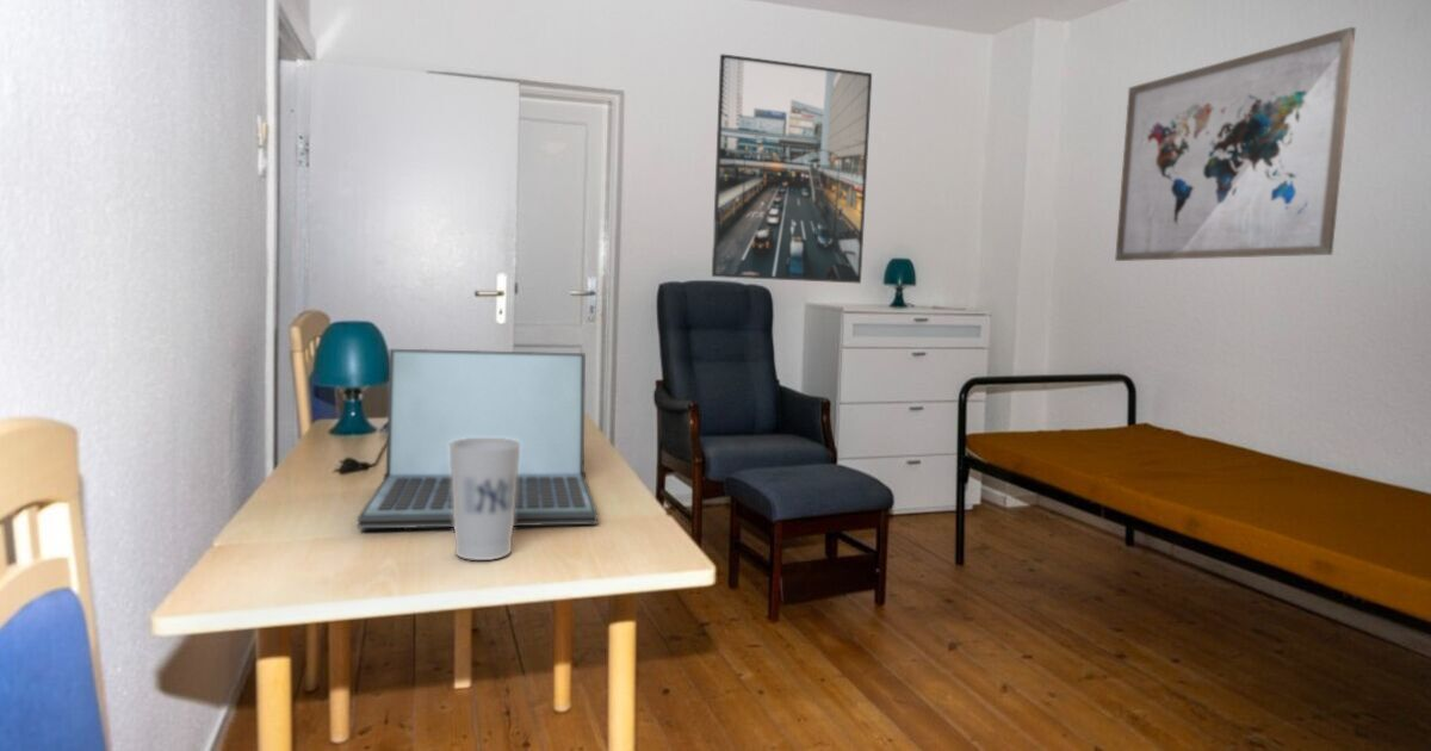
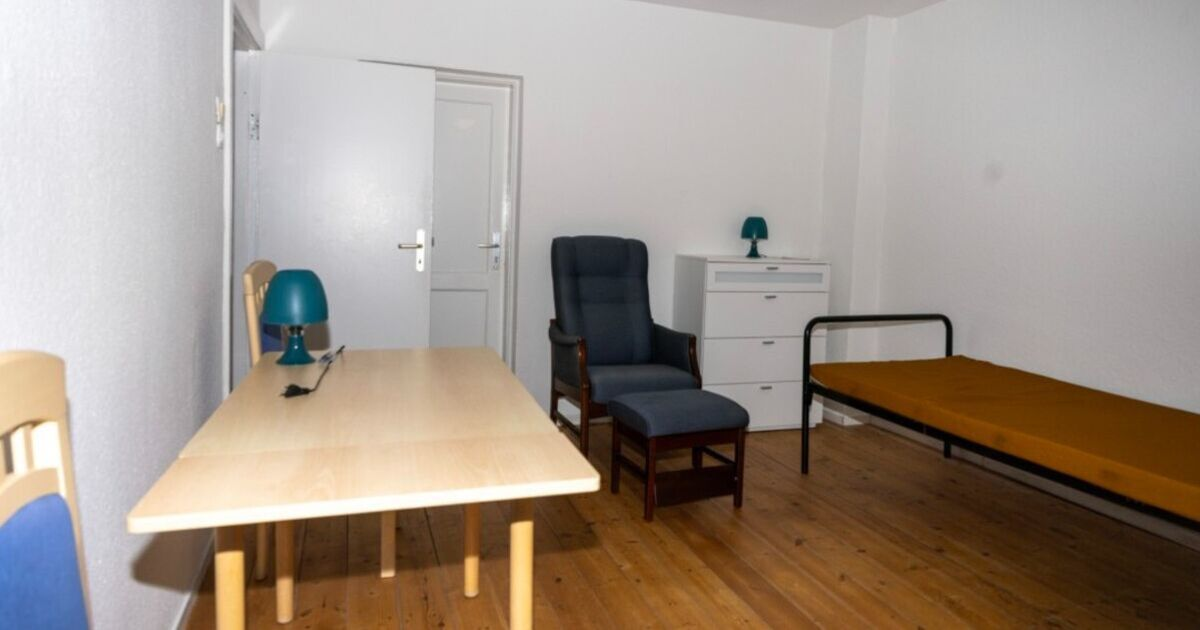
- wall art (1218, 160)
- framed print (793, 173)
- laptop (485, 429)
- cup (484, 498)
